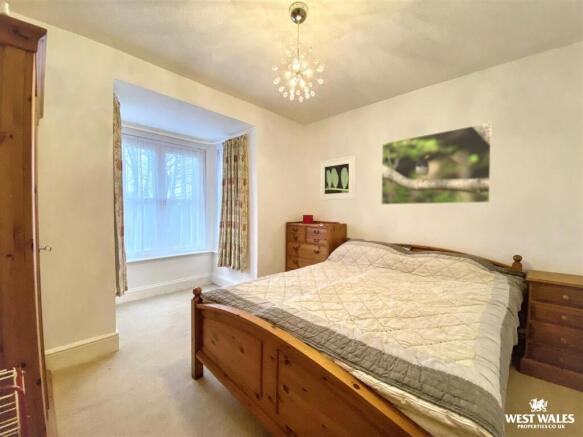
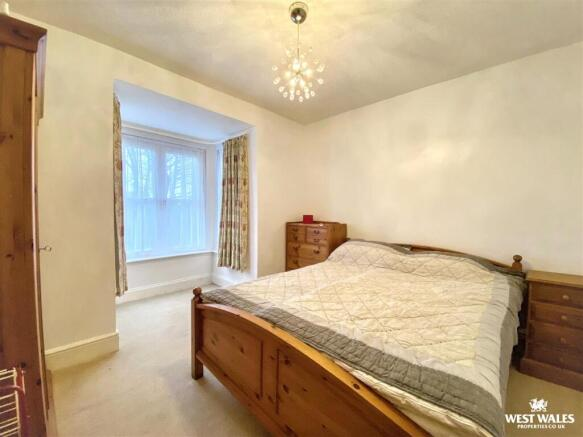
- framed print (336, 179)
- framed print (429, 169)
